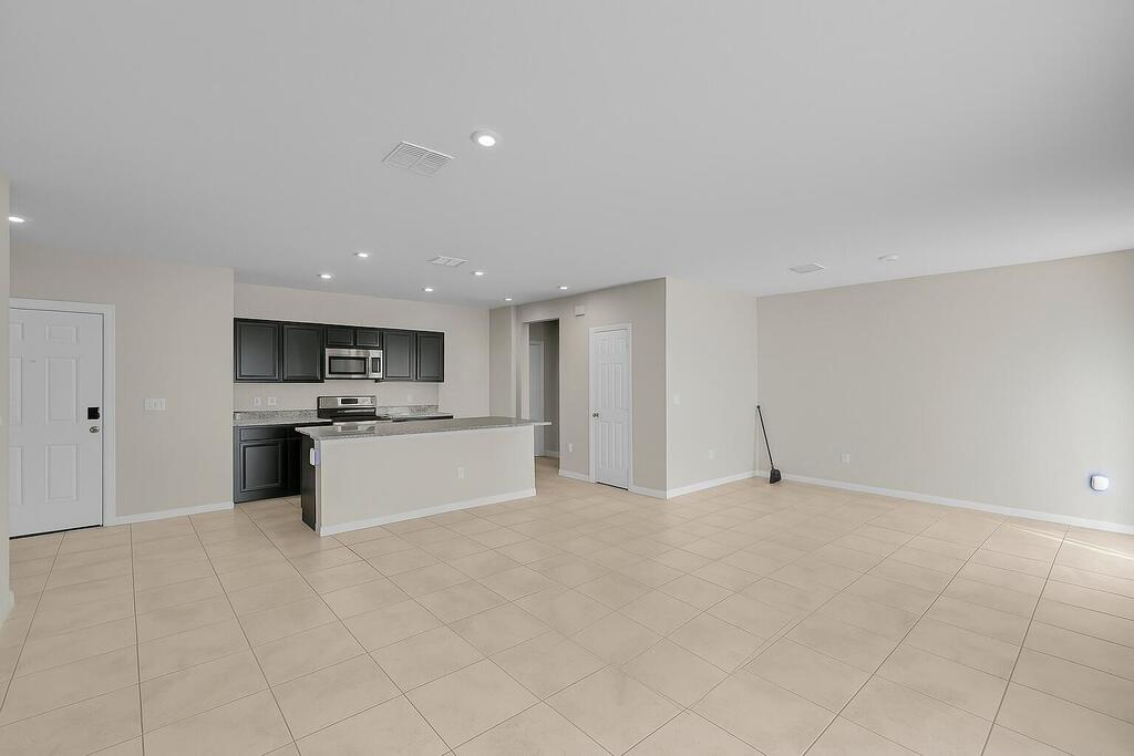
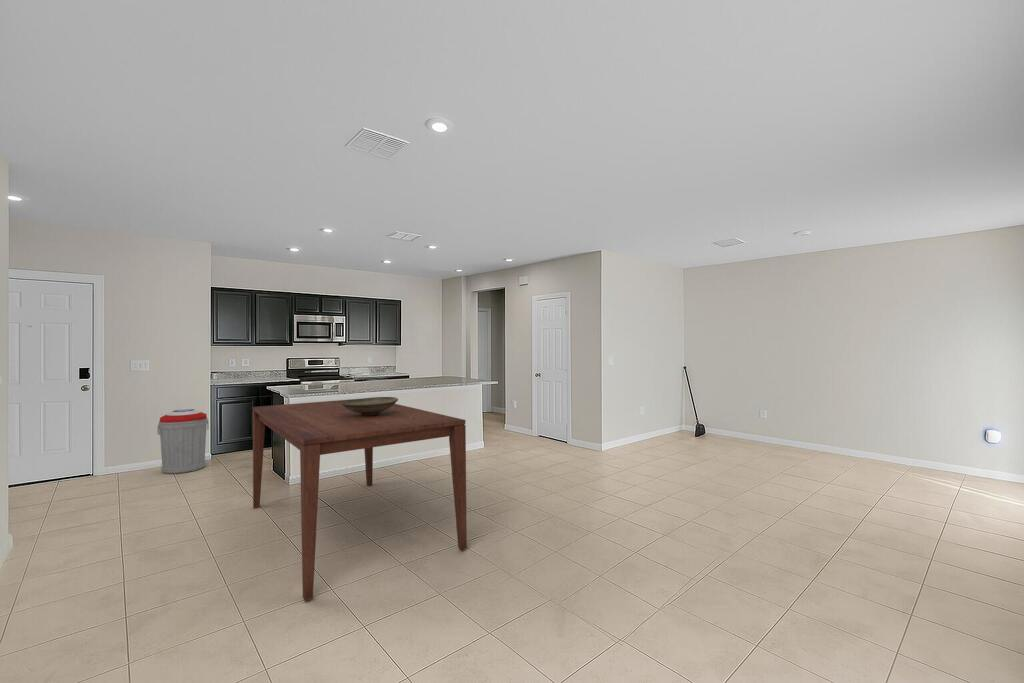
+ decorative bowl (370, 406)
+ trash can (183, 439)
+ dining table (343, 451)
